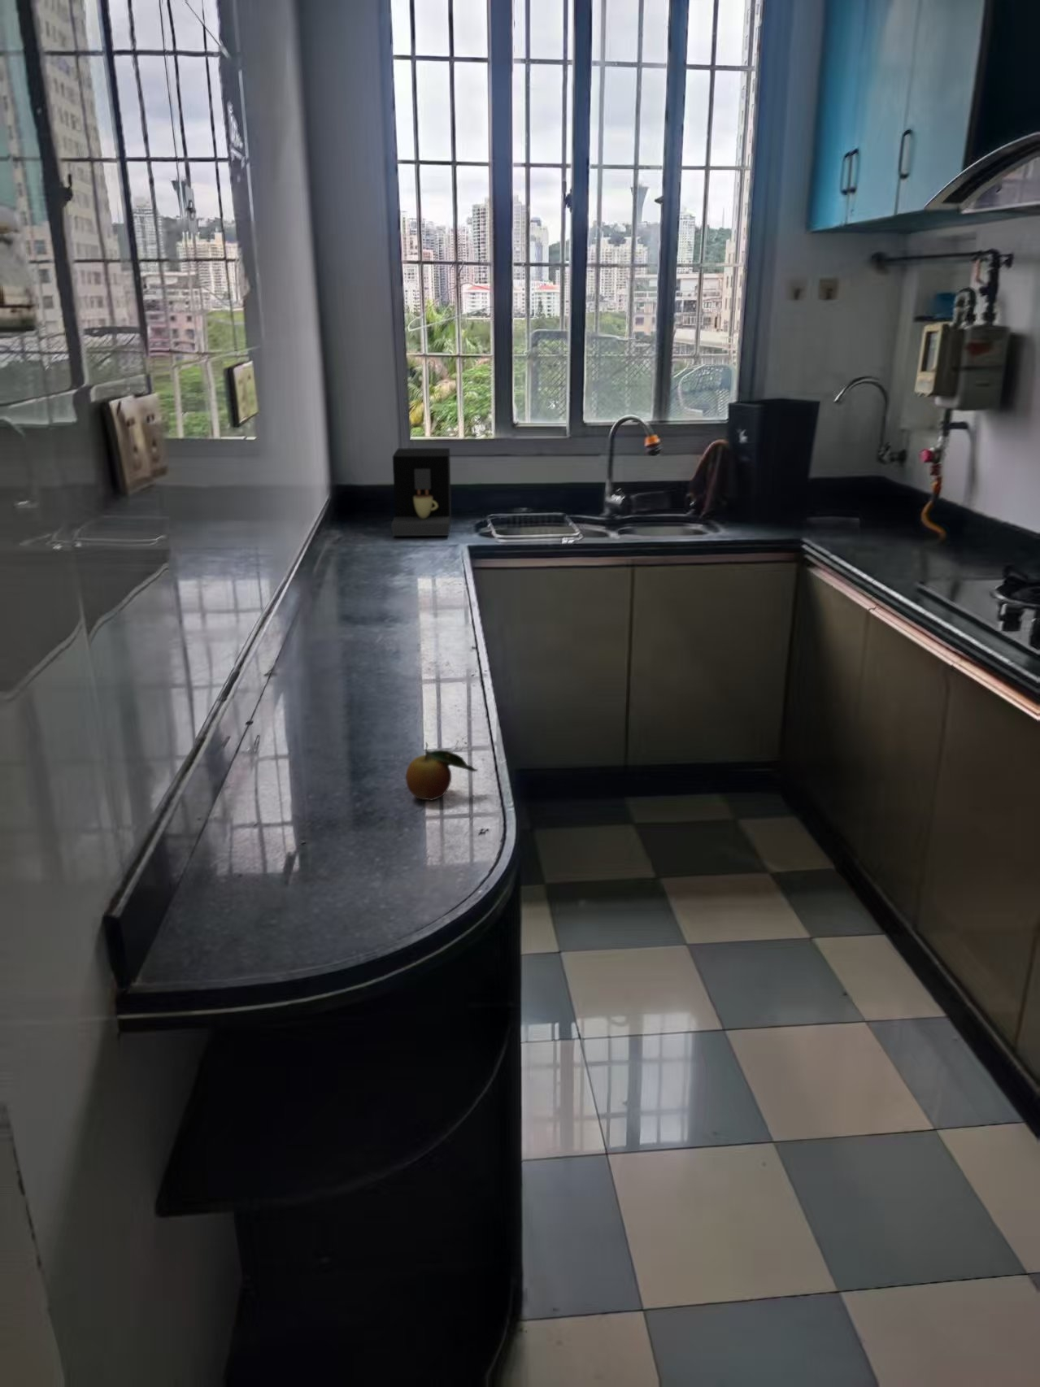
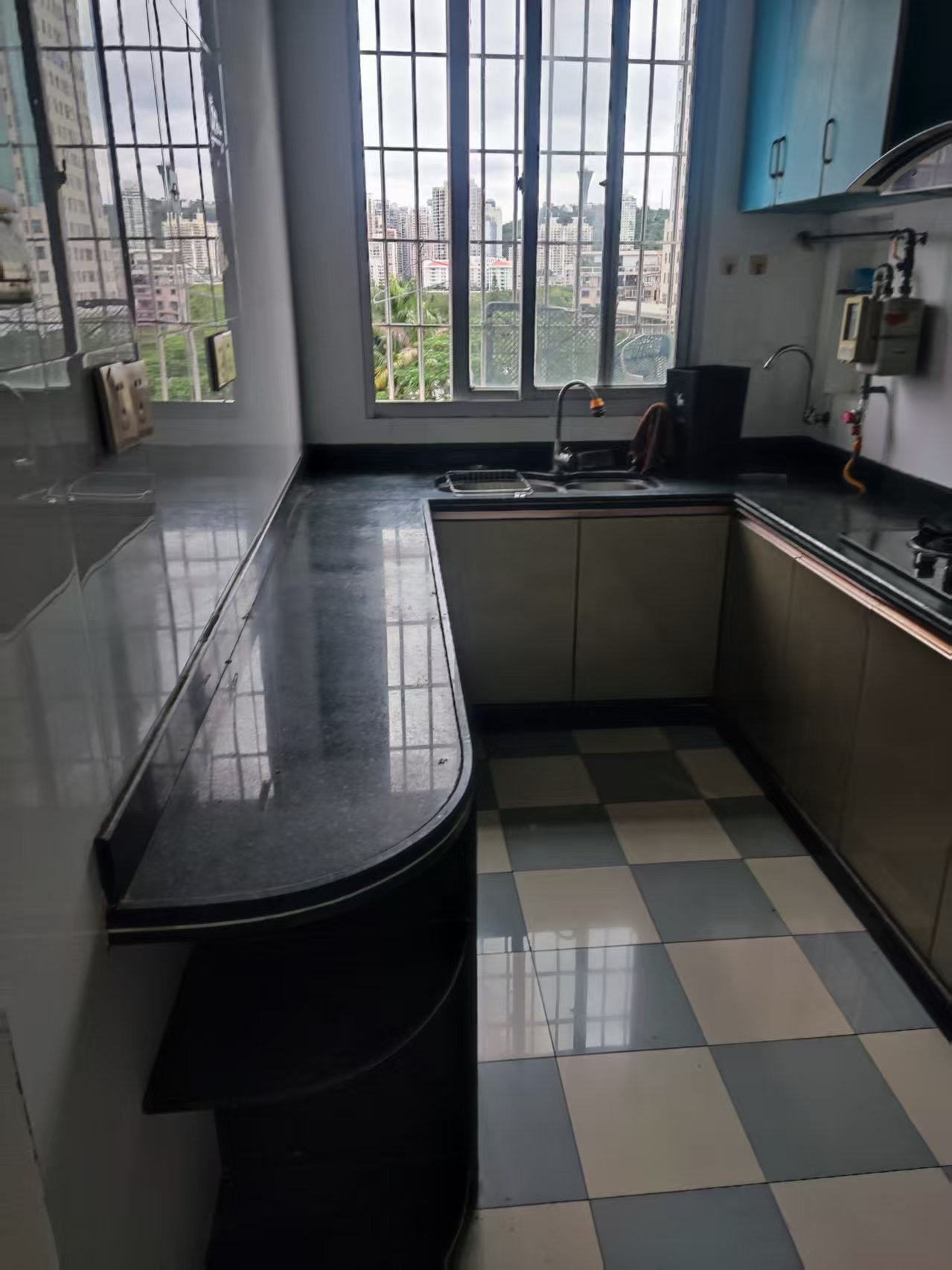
- coffee maker (422, 491)
- fruit (441, 768)
